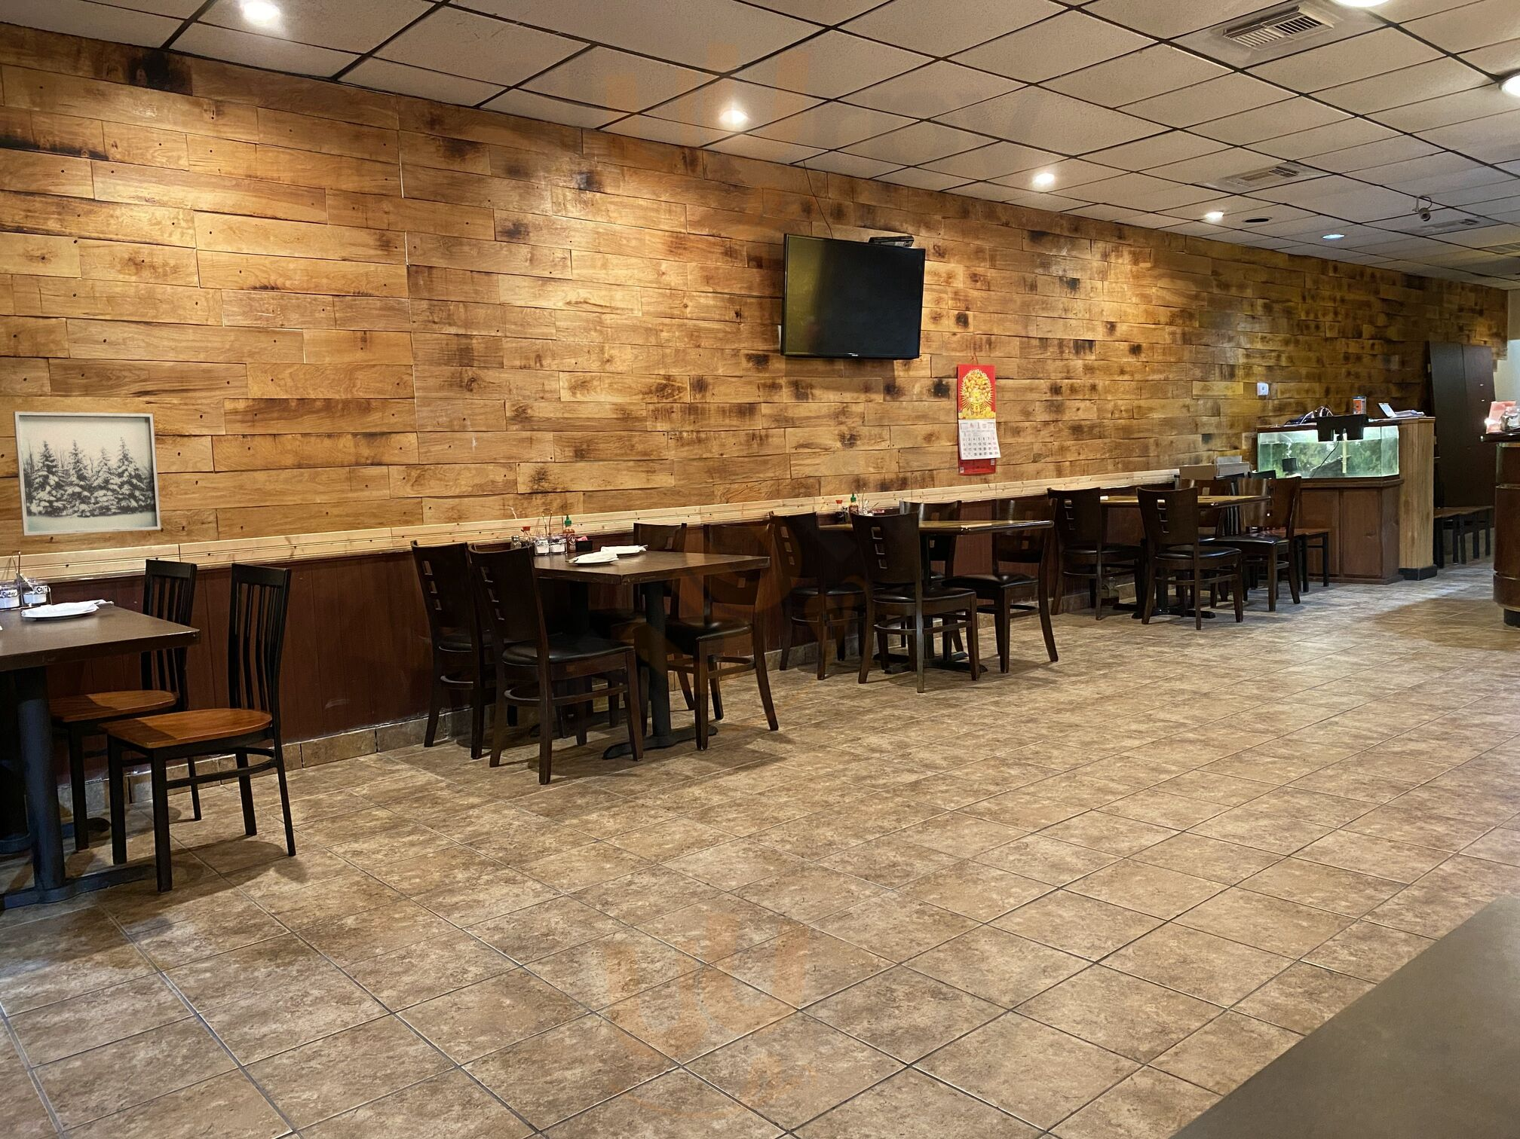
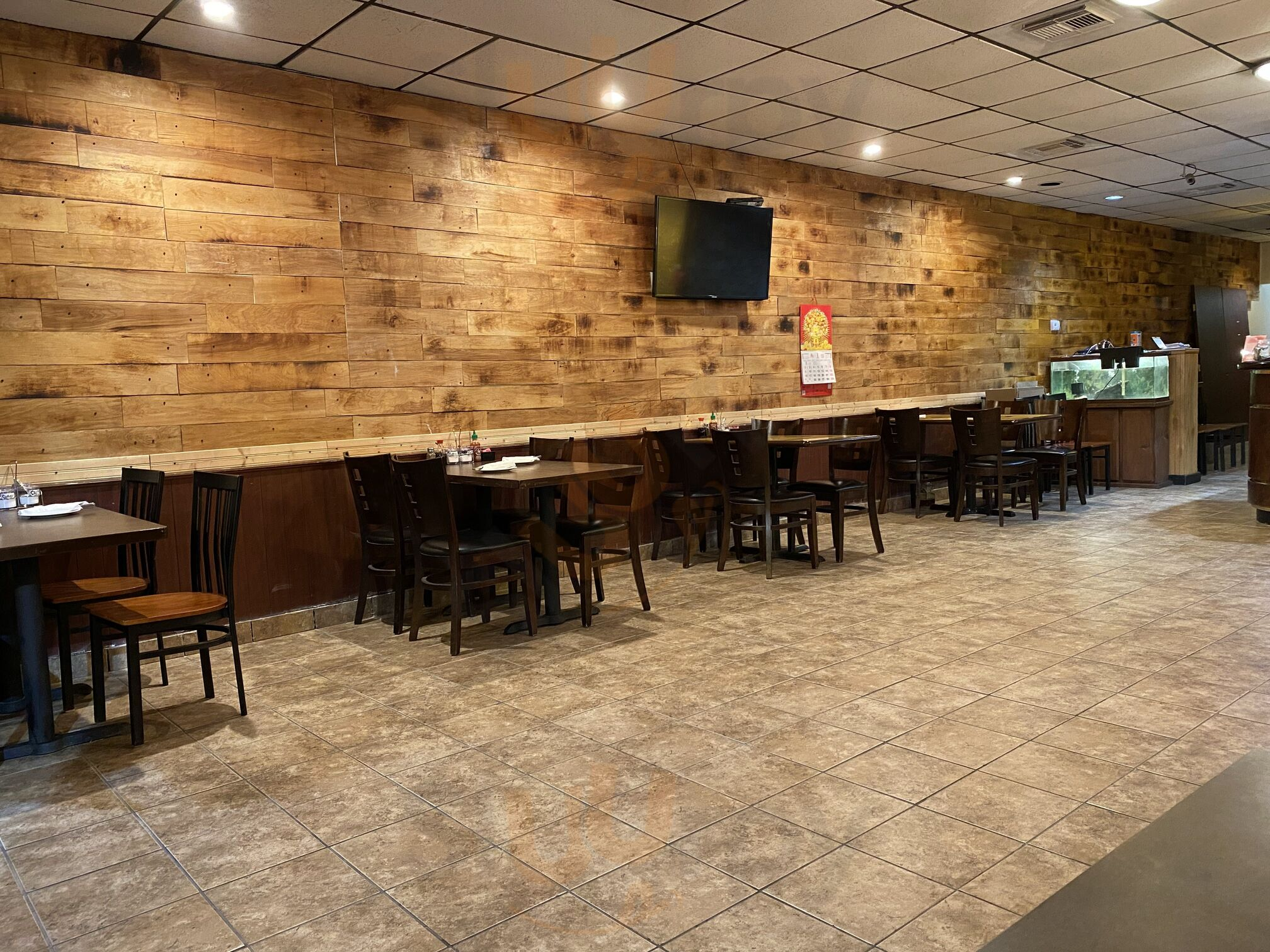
- wall art (90, 473)
